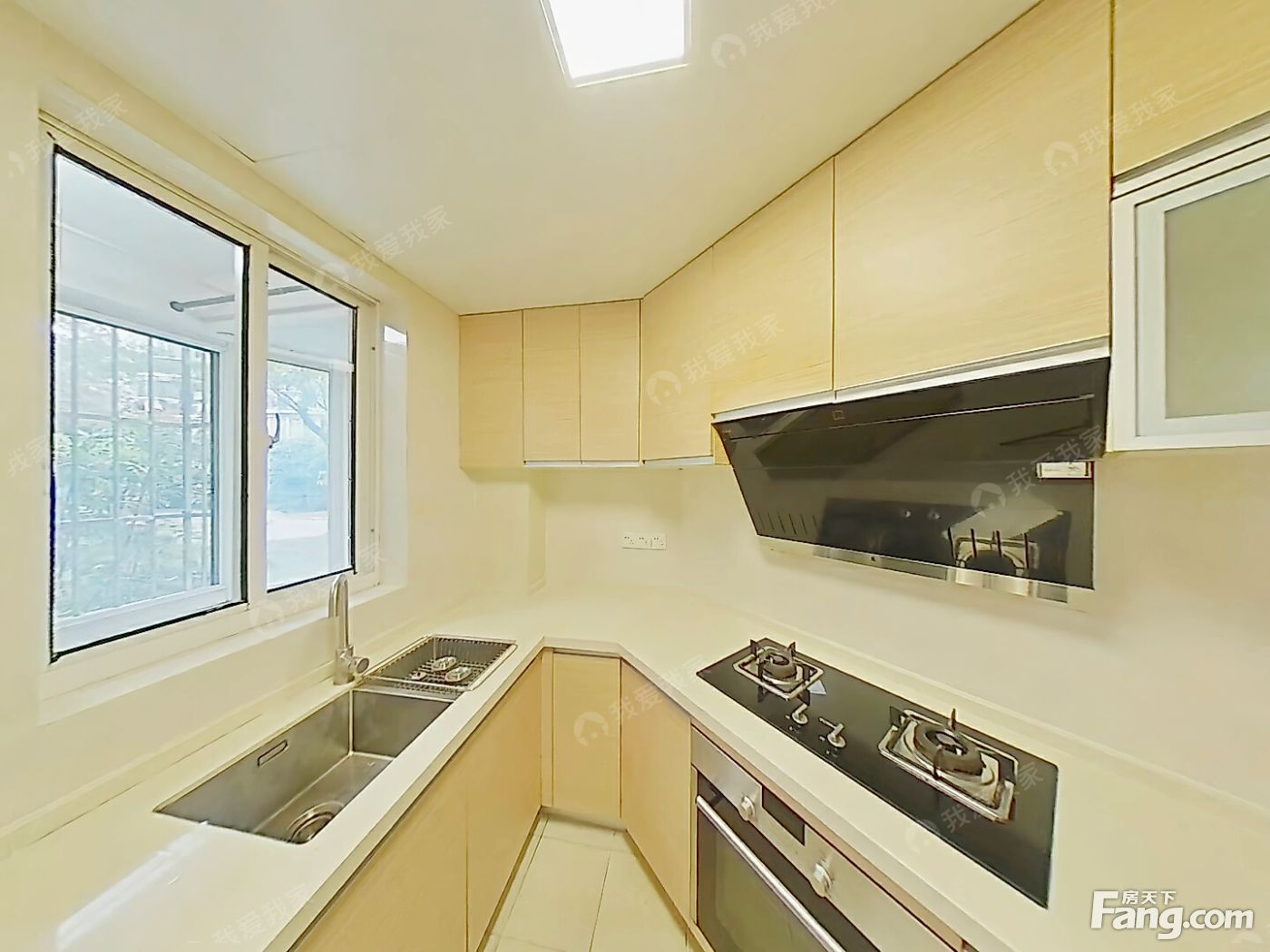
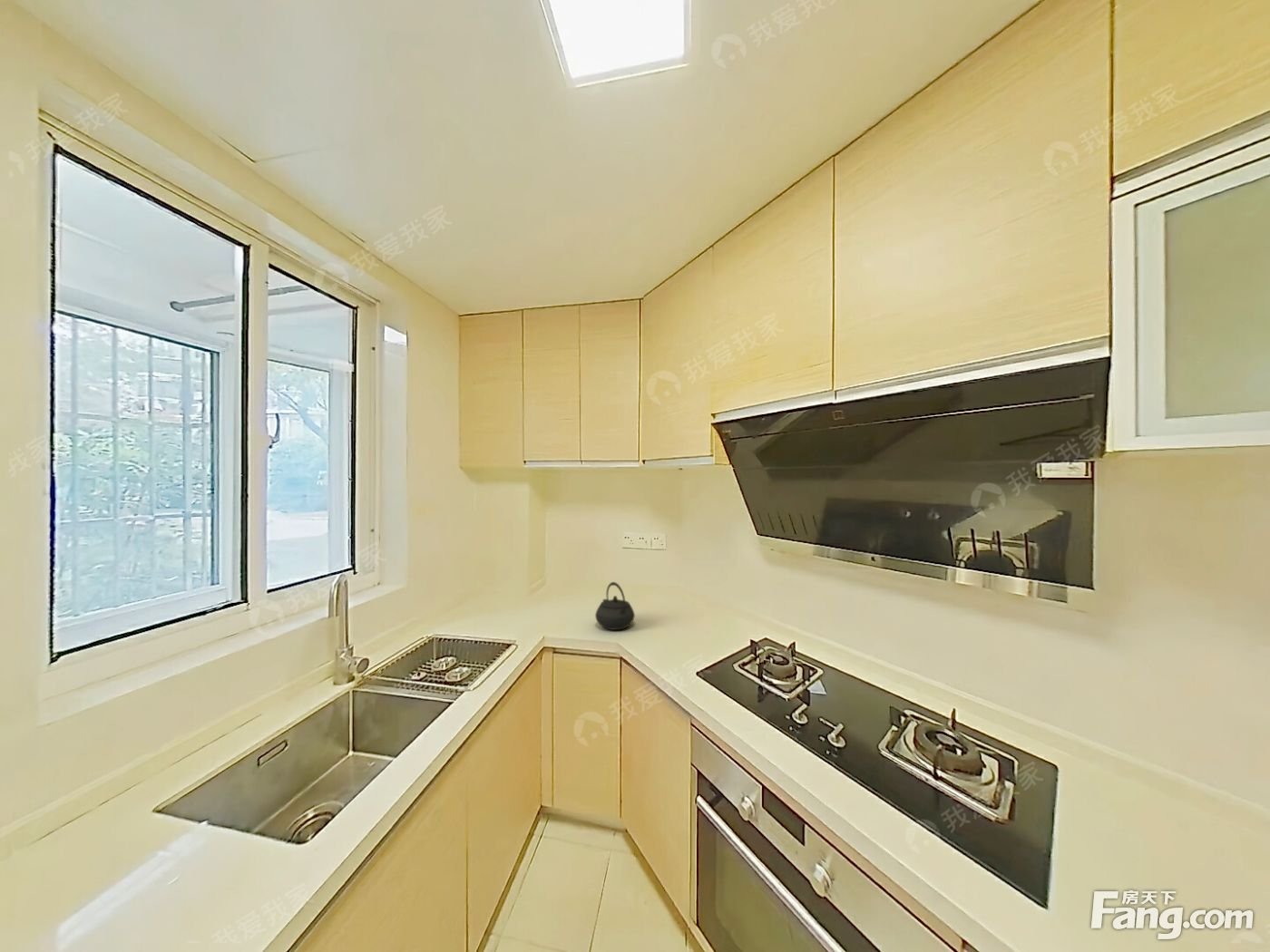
+ kettle (613, 604)
